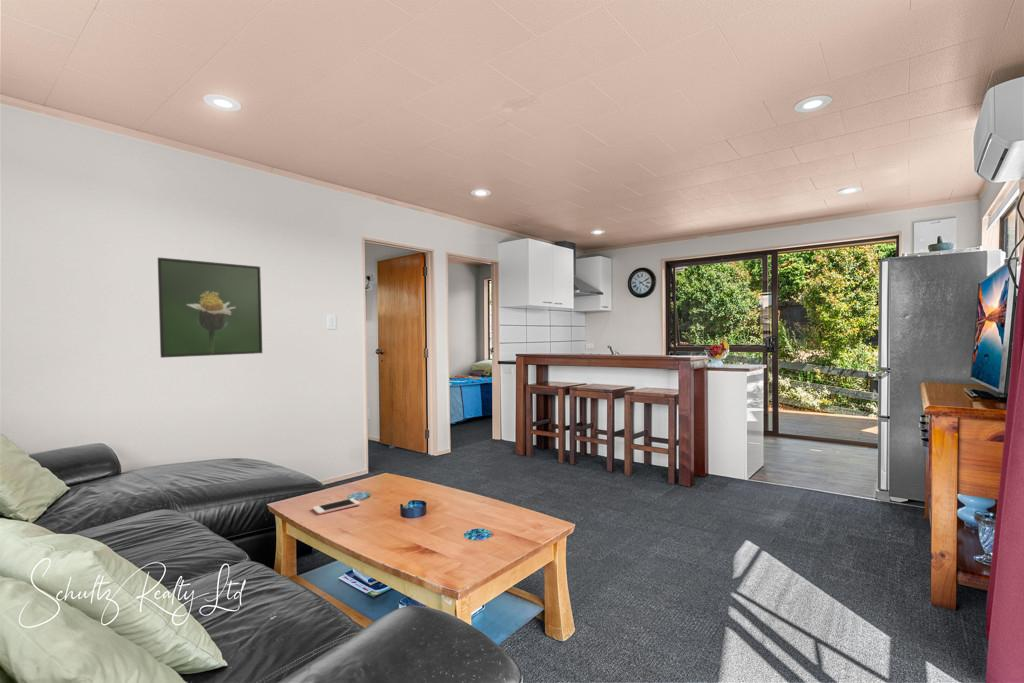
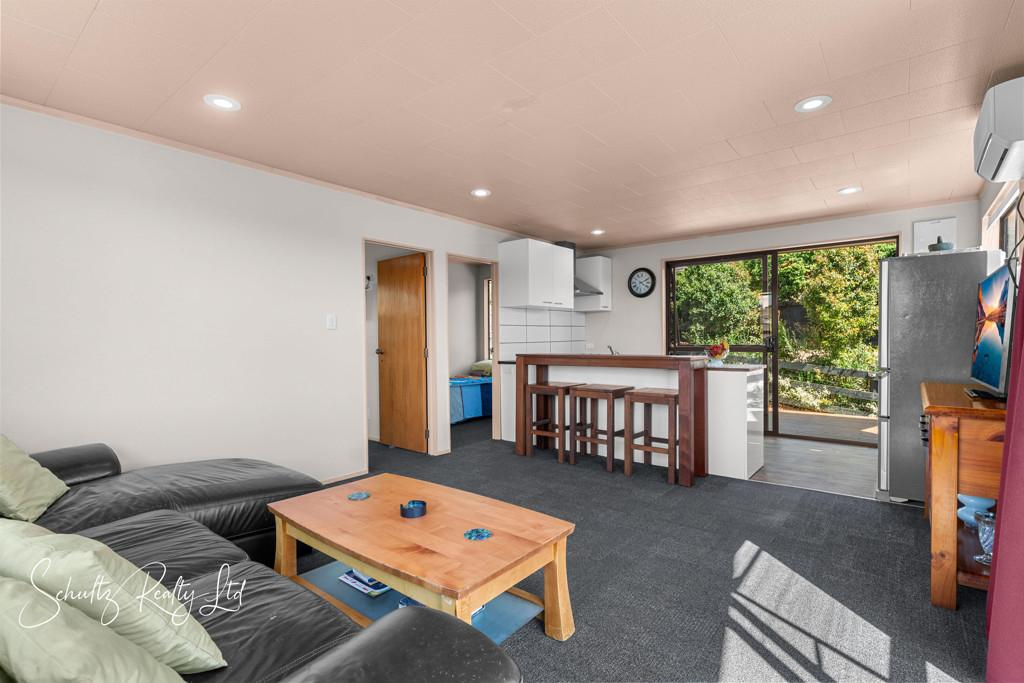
- cell phone (336, 506)
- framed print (213, 308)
